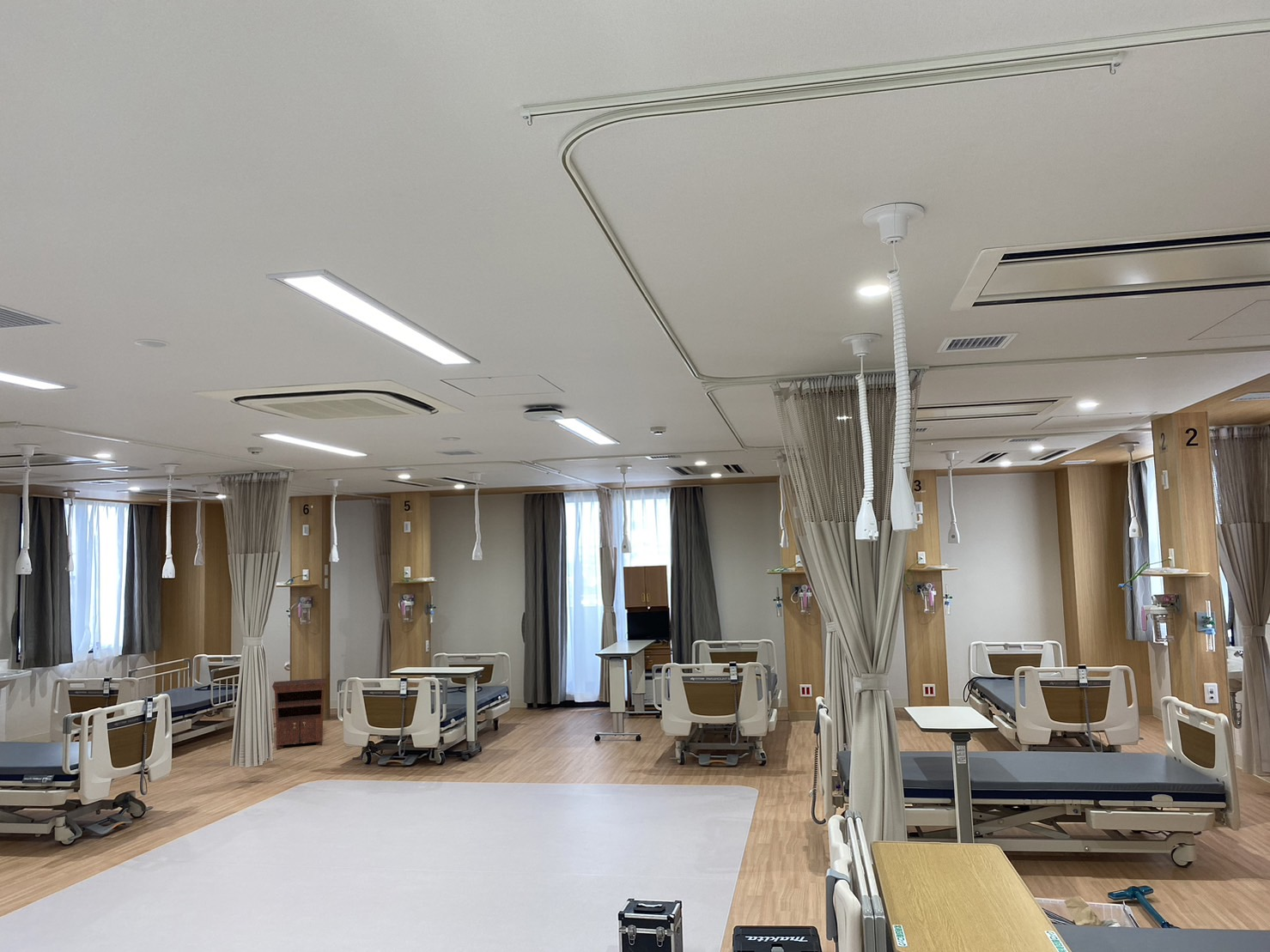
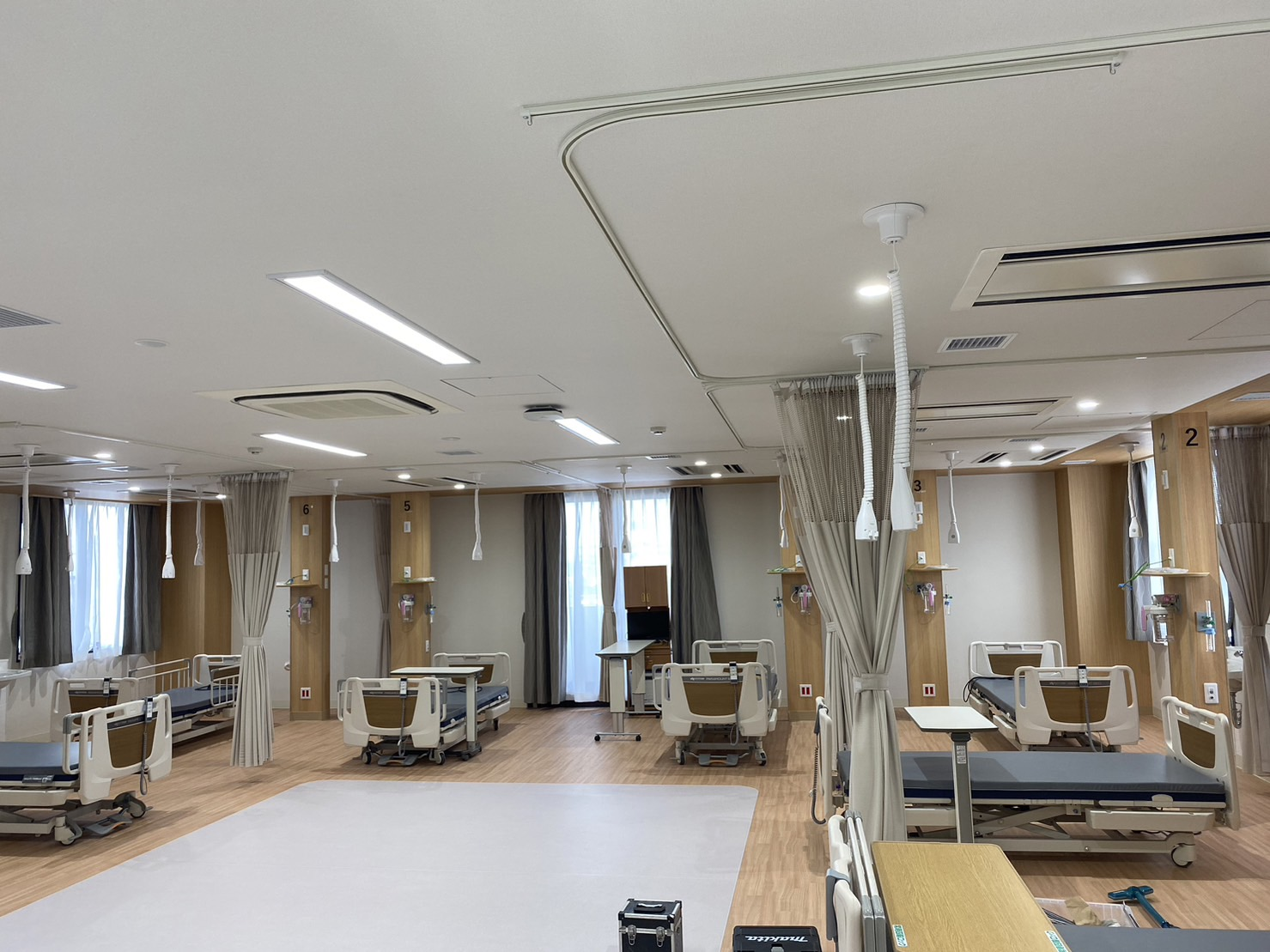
- nightstand (300, 713)
